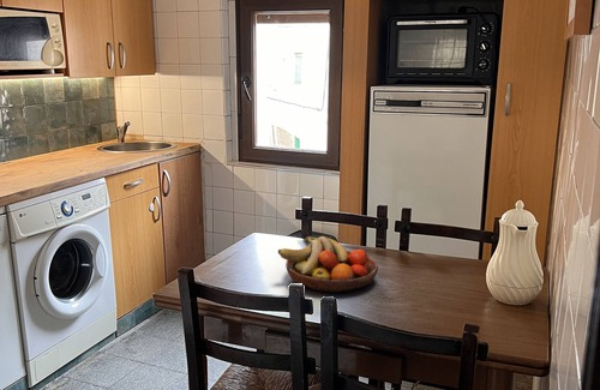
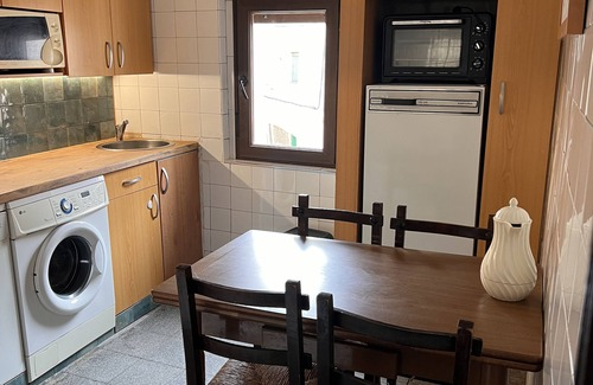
- fruit bowl (330, 259)
